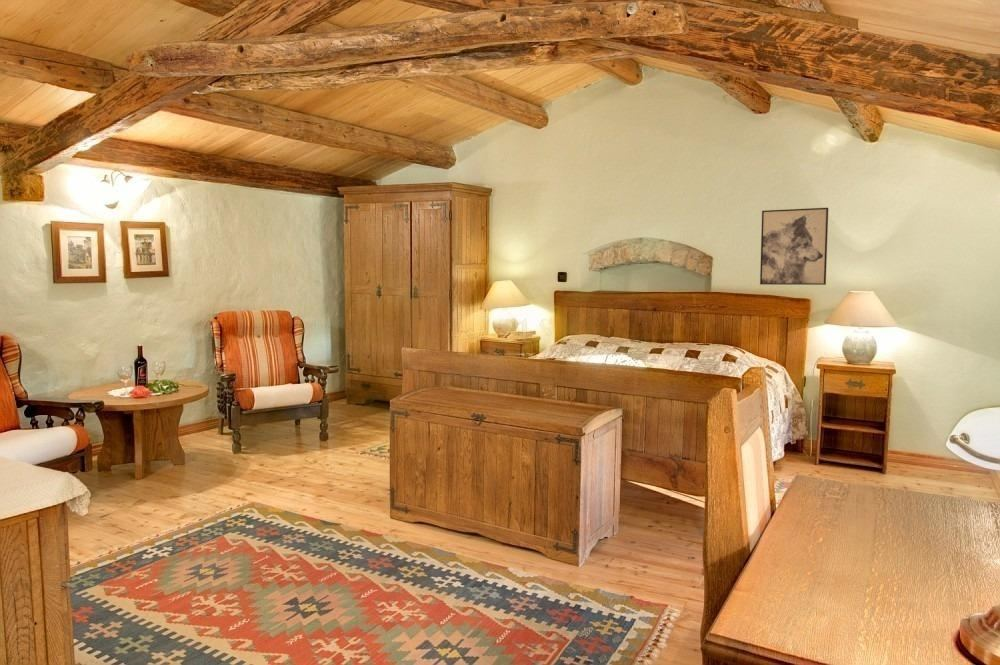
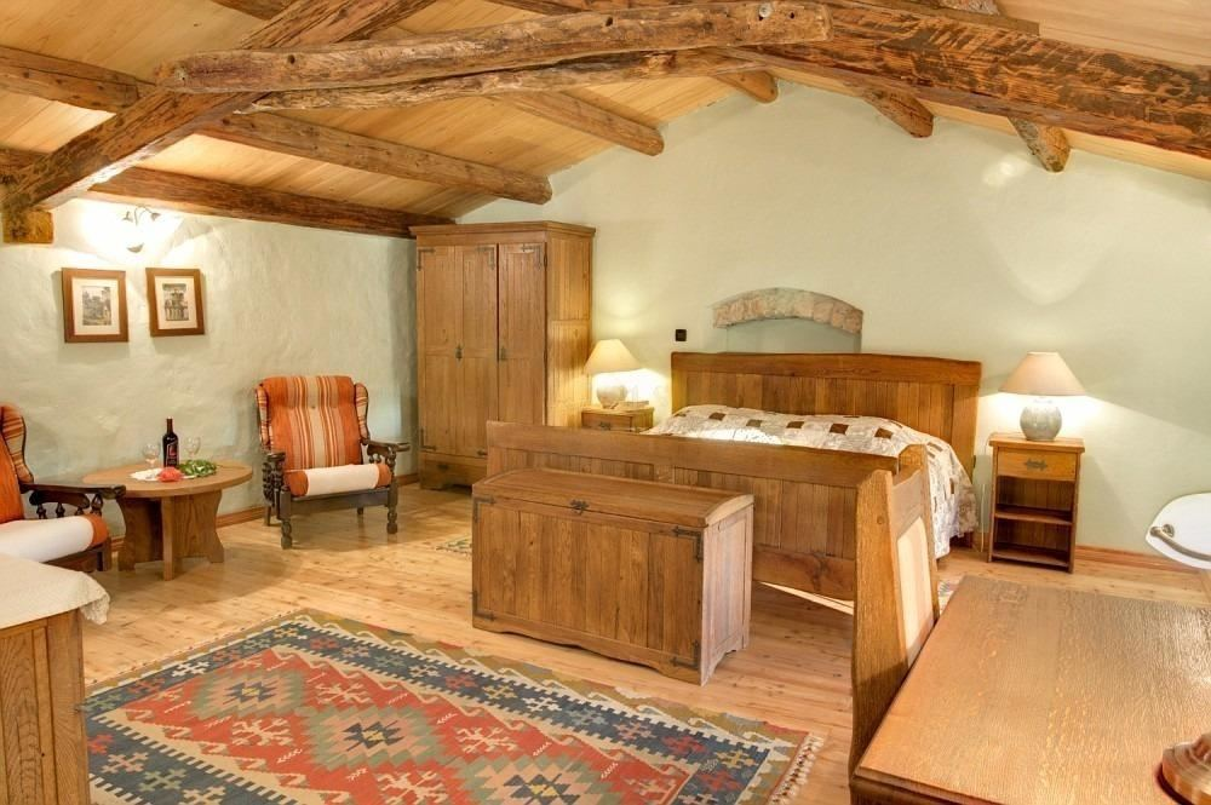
- wall art (793, 247)
